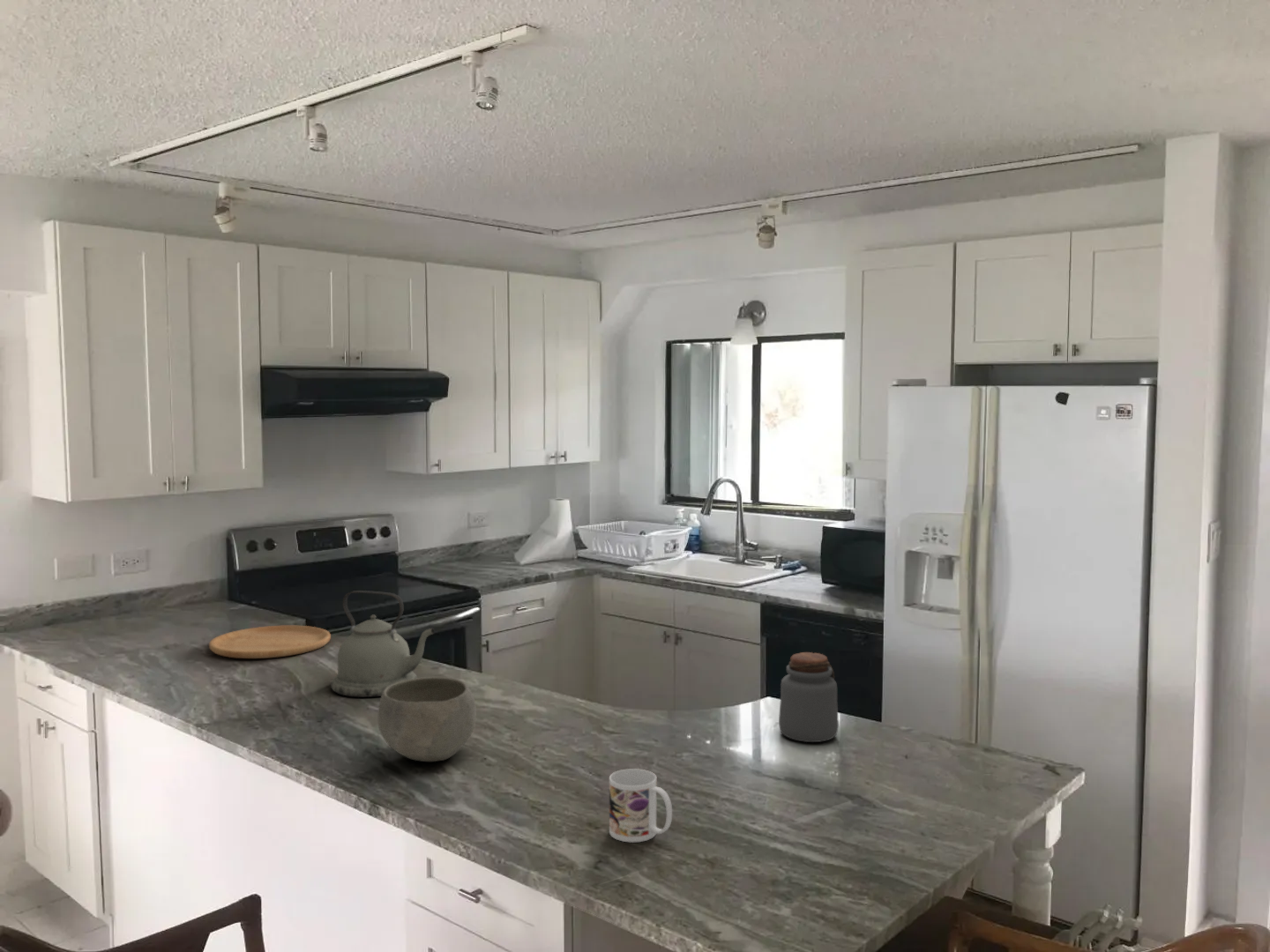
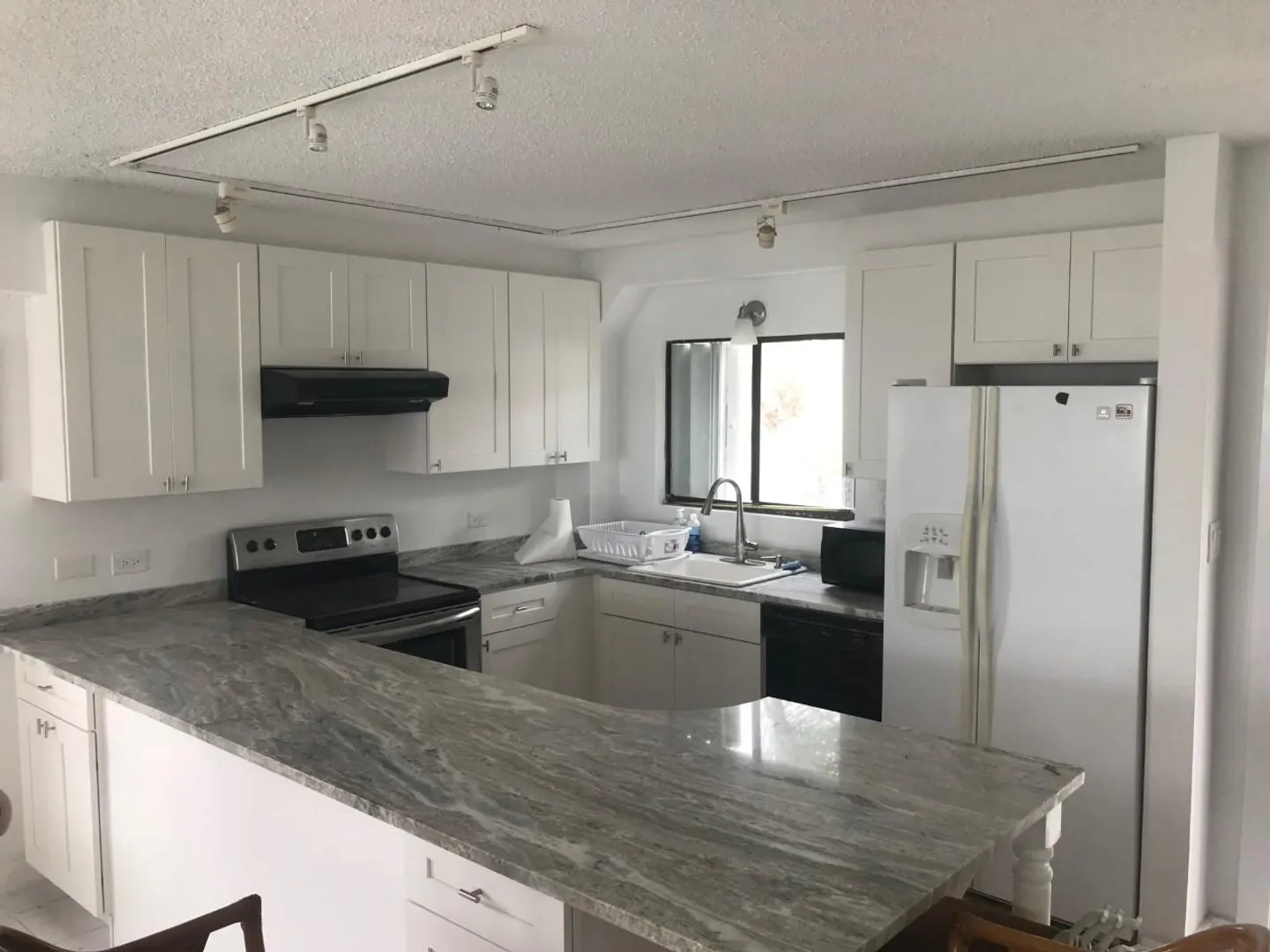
- cutting board (271, 641)
- kettle (379, 638)
- mug (641, 807)
- jar (809, 695)
- bowl (427, 722)
